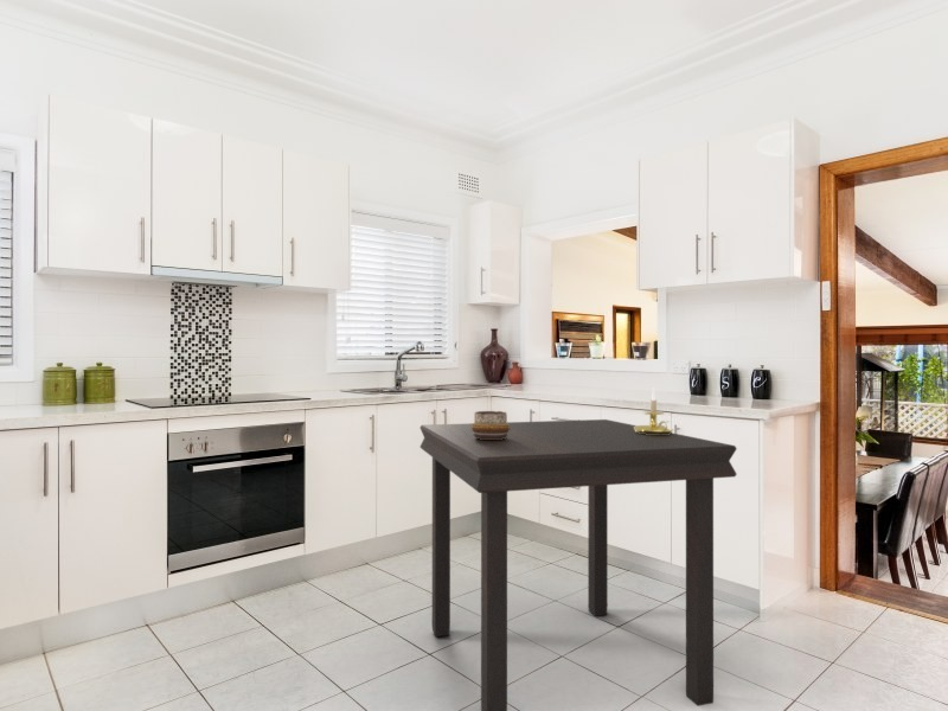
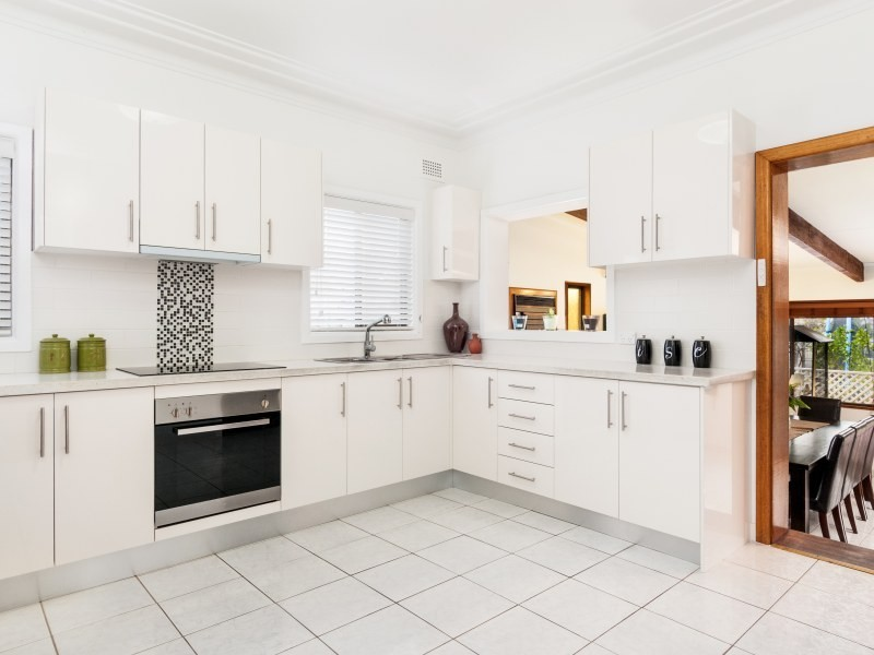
- dining table (588, 547)
- candle holder (654, 410)
- decorative bowl (491, 424)
